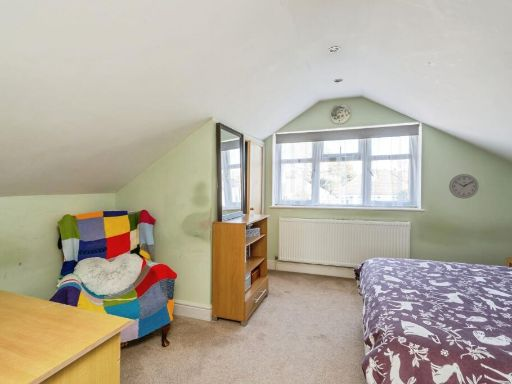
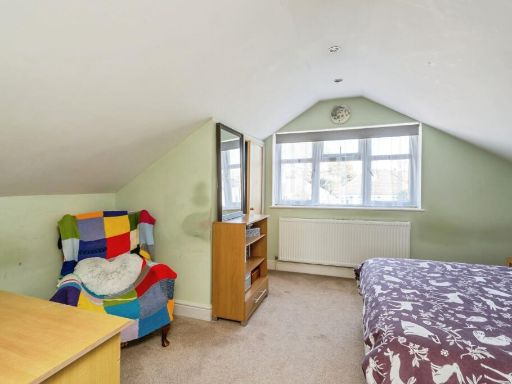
- wall clock (463, 186)
